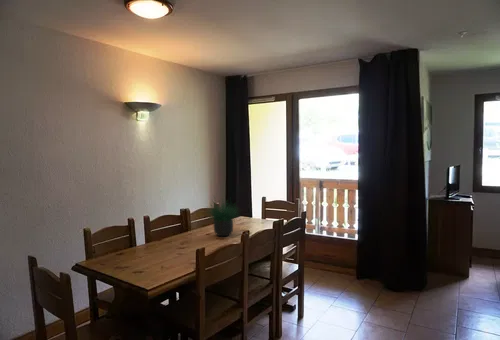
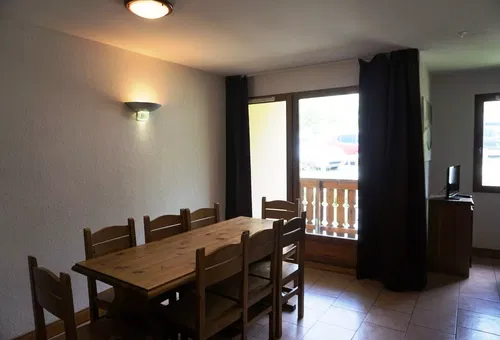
- potted plant (223, 212)
